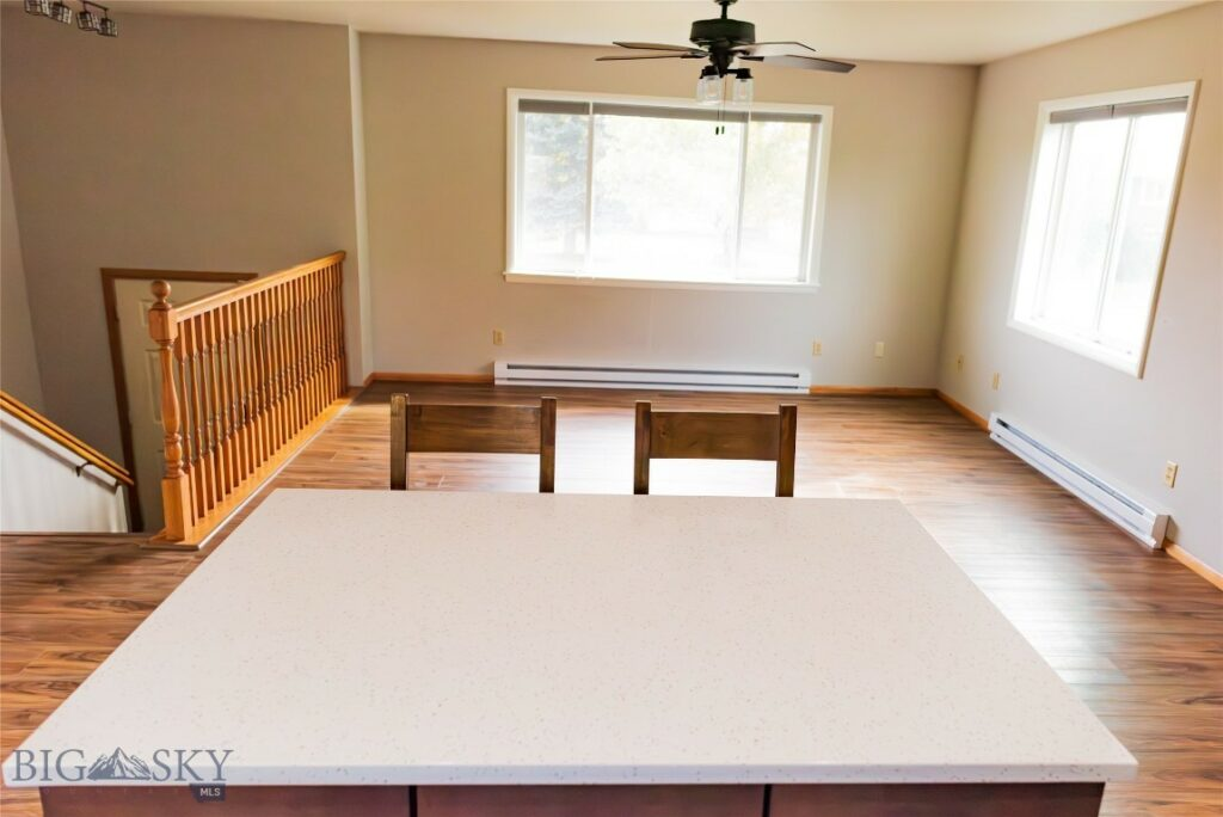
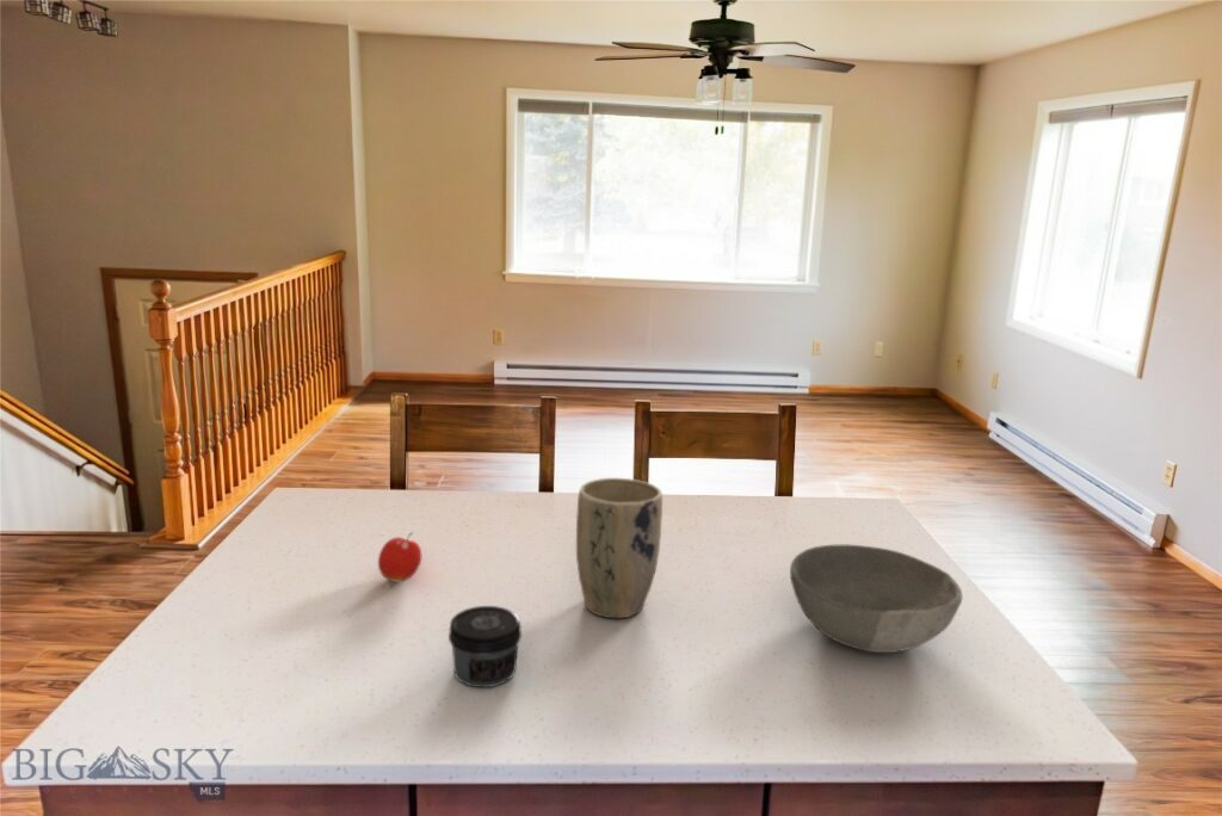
+ plant pot (617, 548)
+ jar (485, 647)
+ fruit (400, 557)
+ bowl (869, 604)
